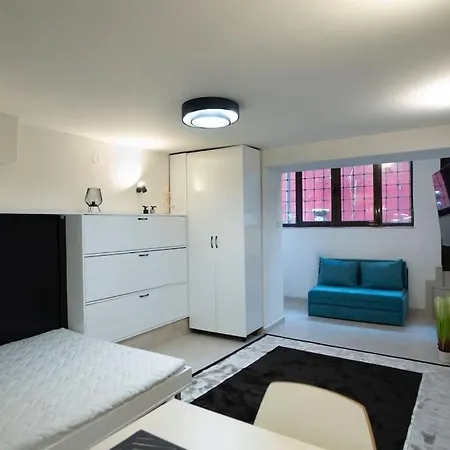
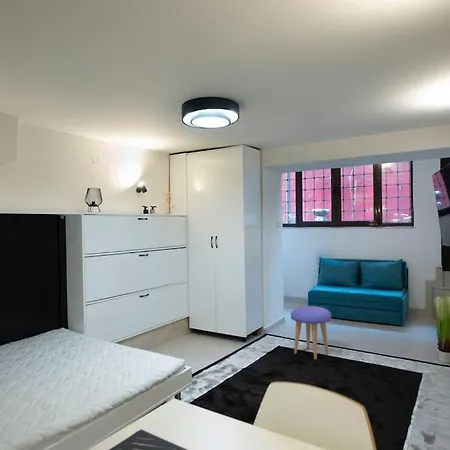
+ stool (312, 331)
